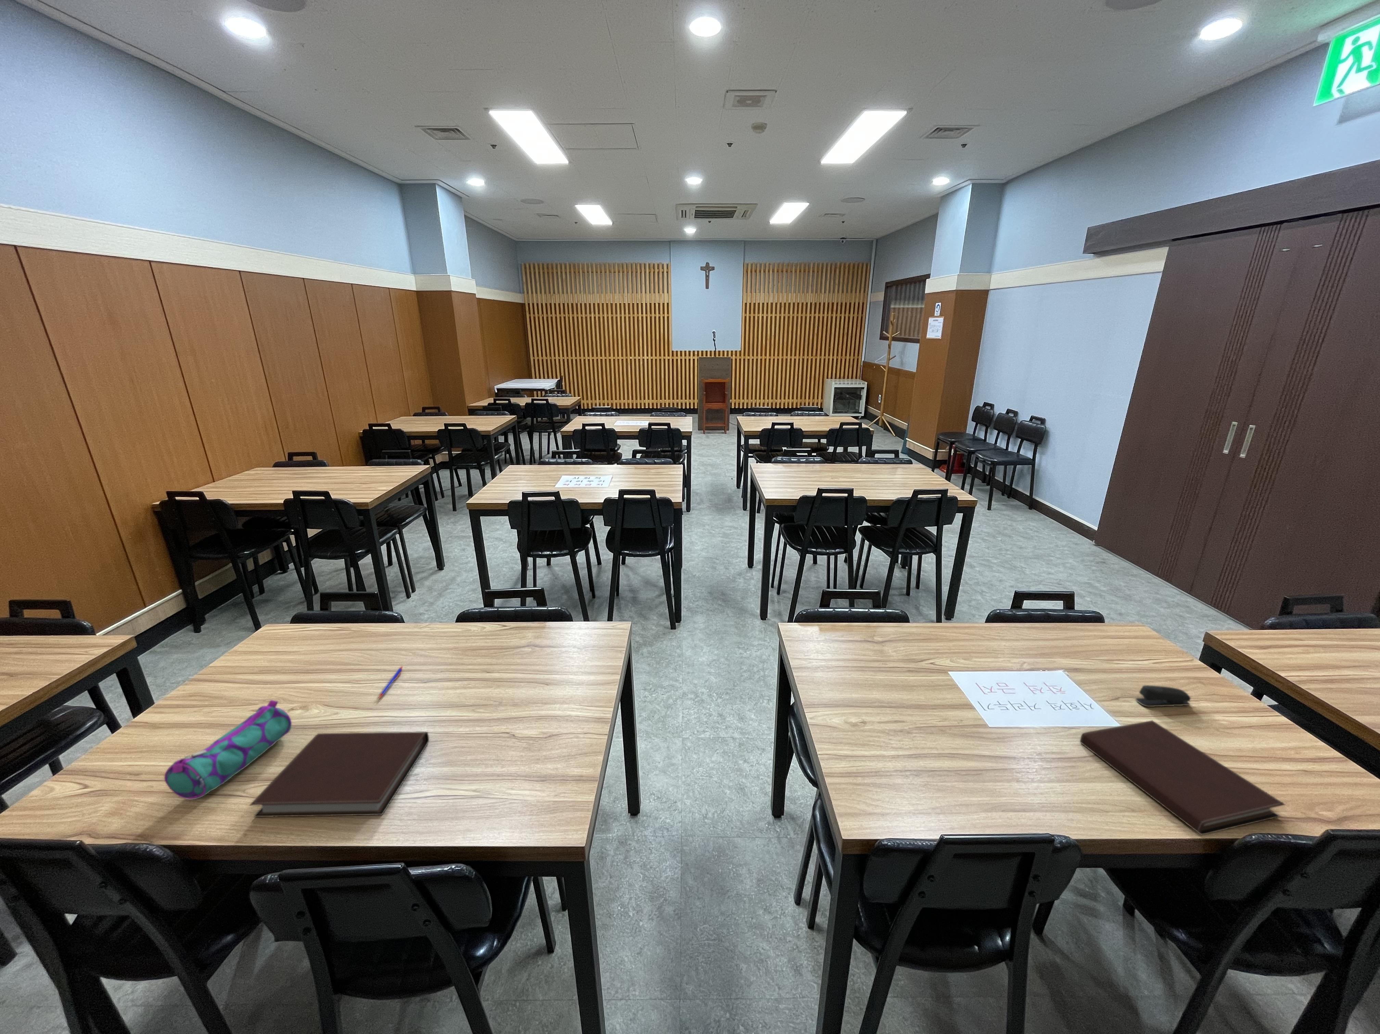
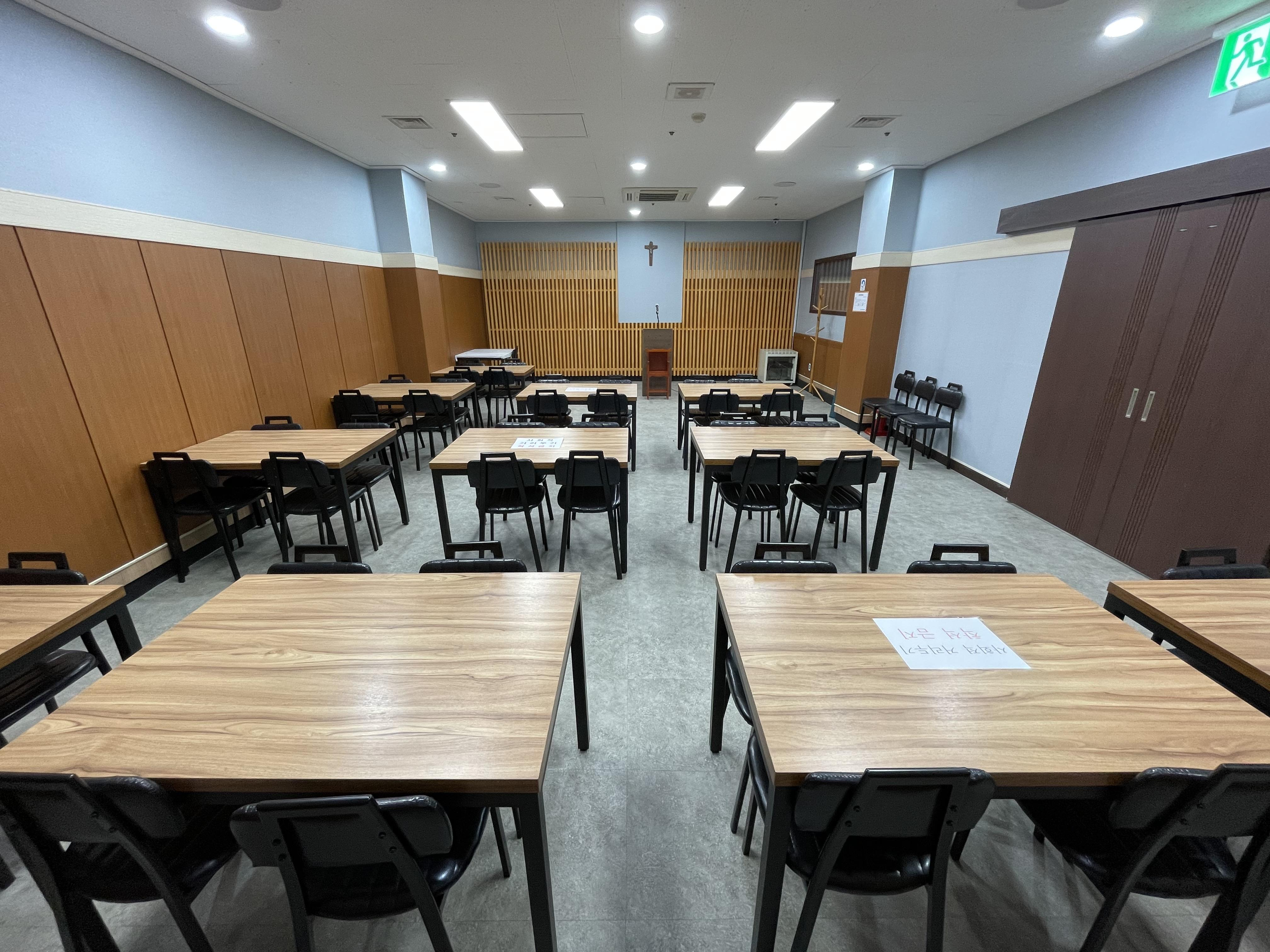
- notebook (1172, 771)
- notebook (348, 770)
- pen (390, 682)
- pencil case (234, 747)
- stapler (1165, 694)
